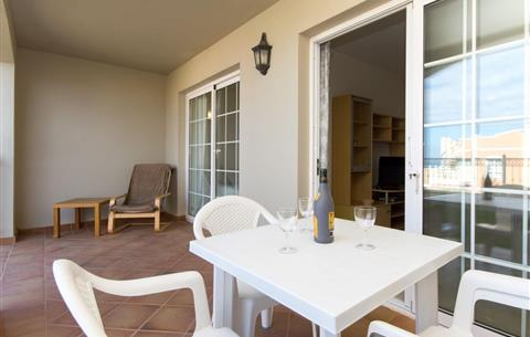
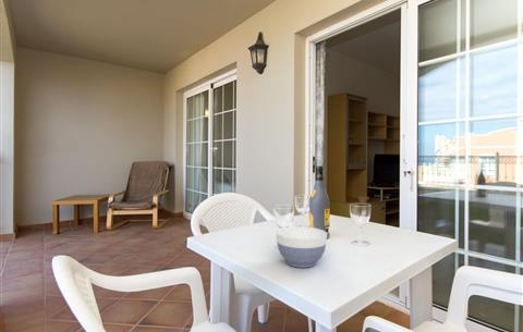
+ bowl (301, 247)
